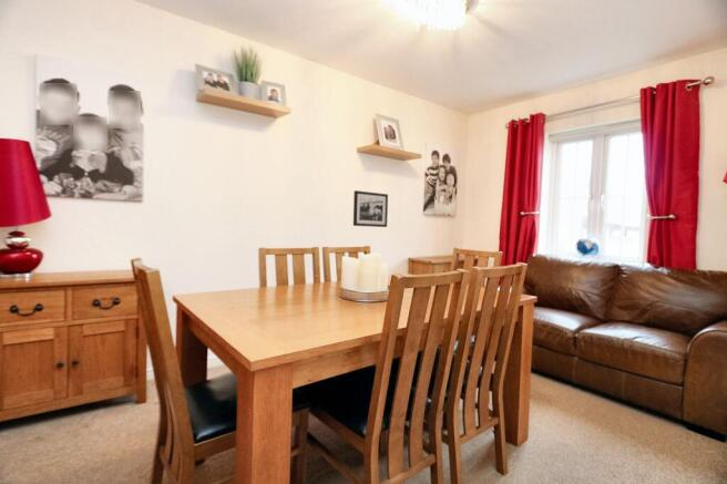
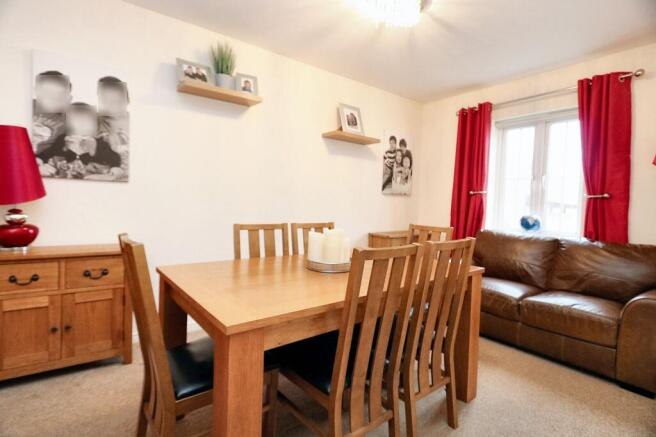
- picture frame (370, 209)
